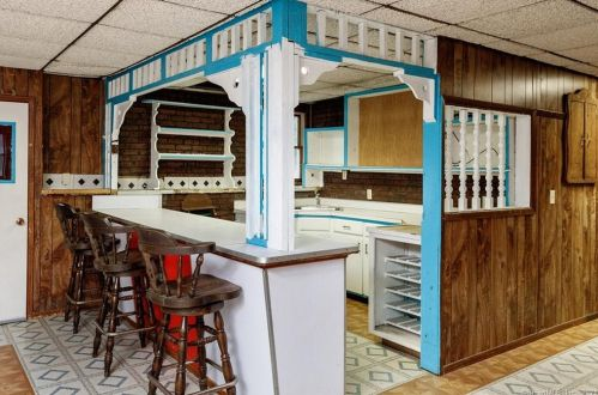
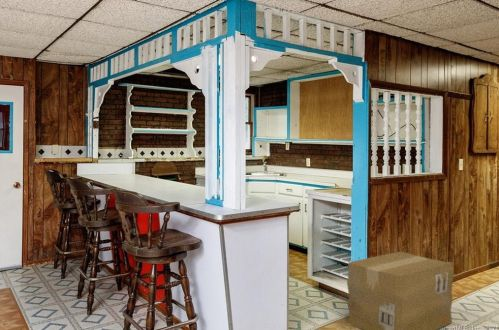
+ cardboard box (400, 292)
